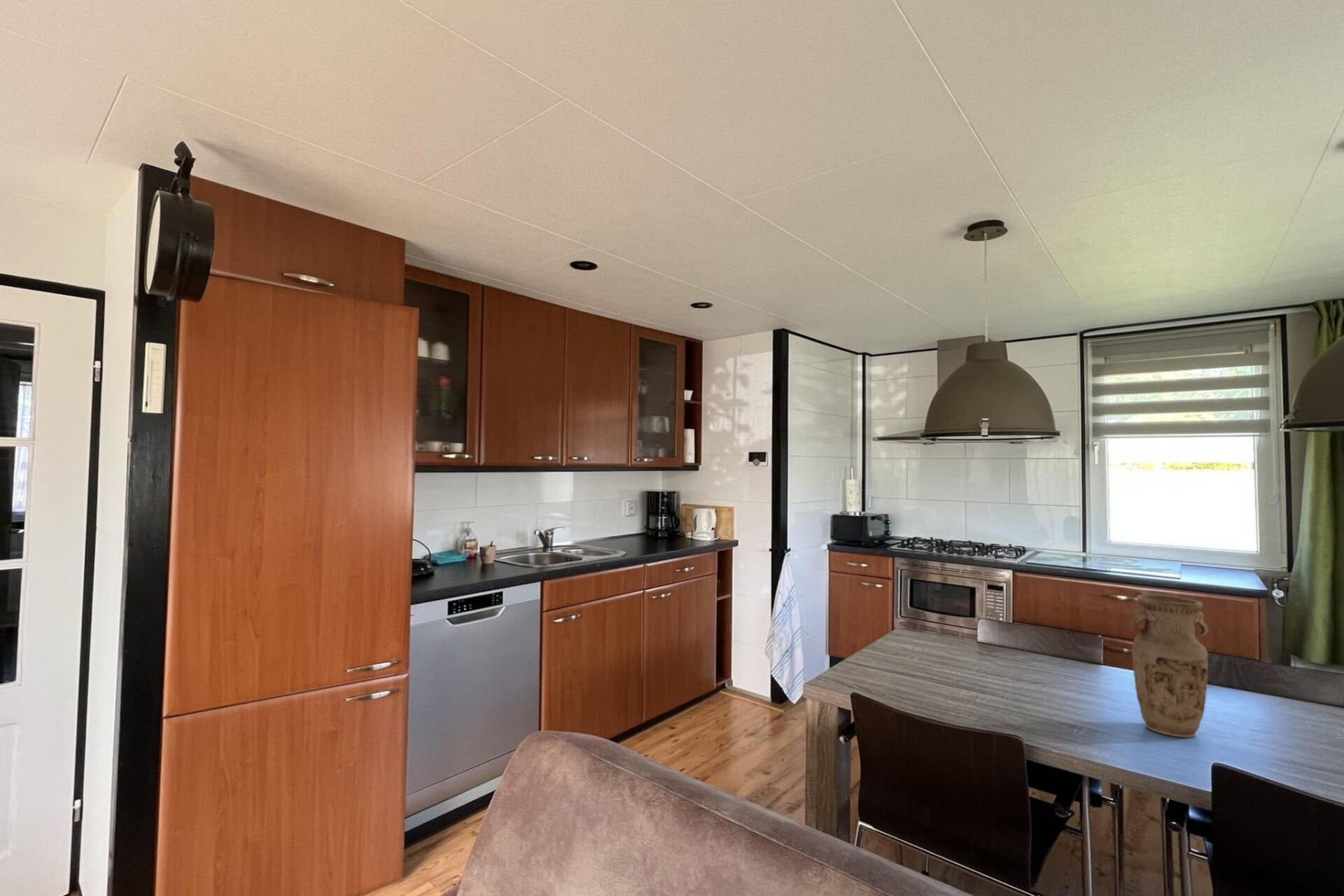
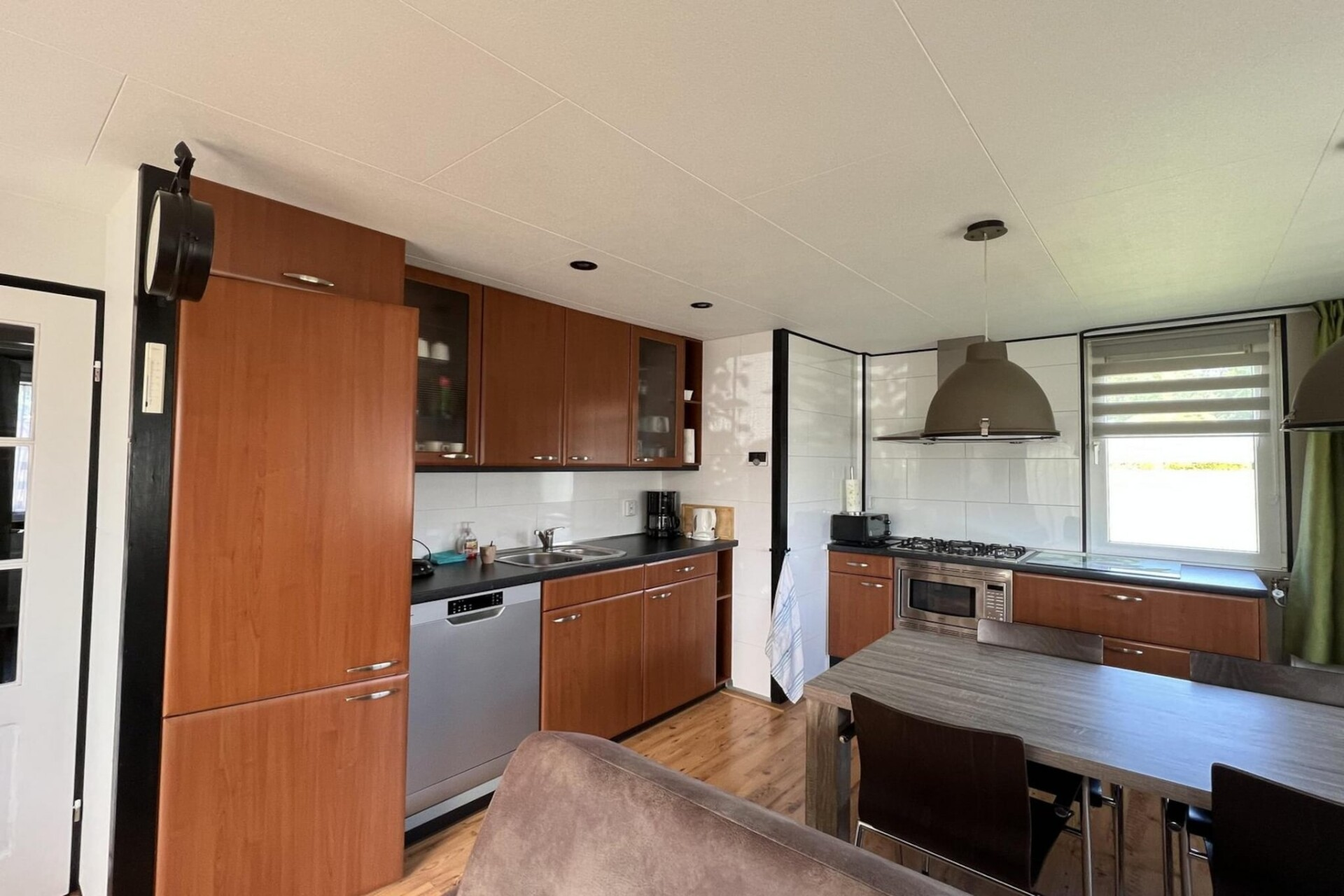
- vase (1169, 664)
